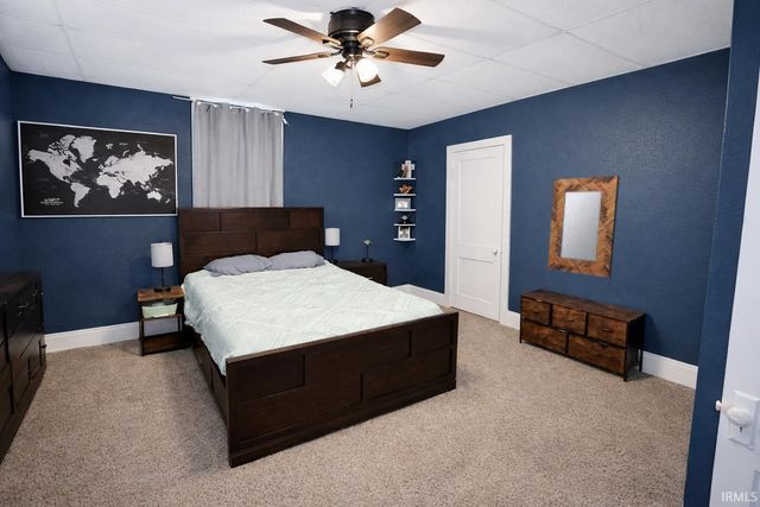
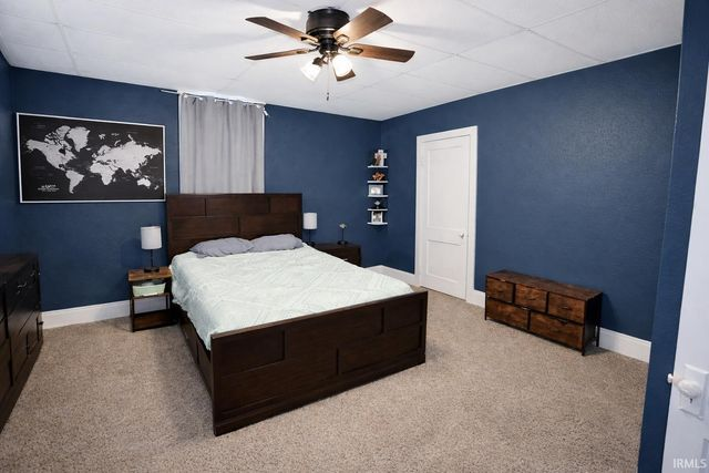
- home mirror (581, 226)
